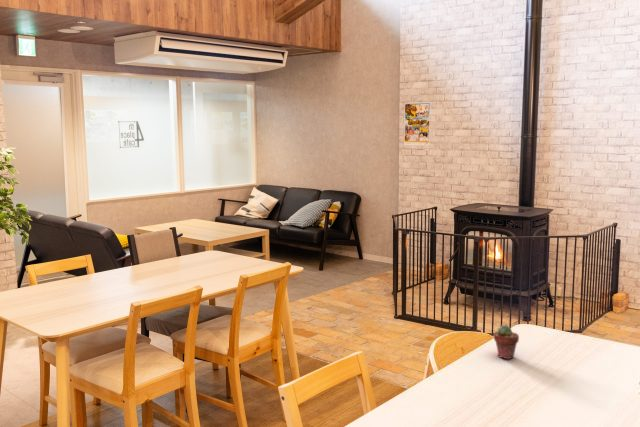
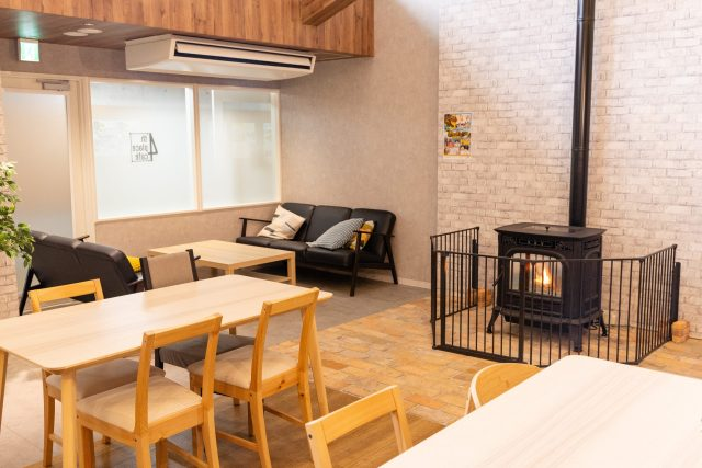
- potted succulent (505, 340)
